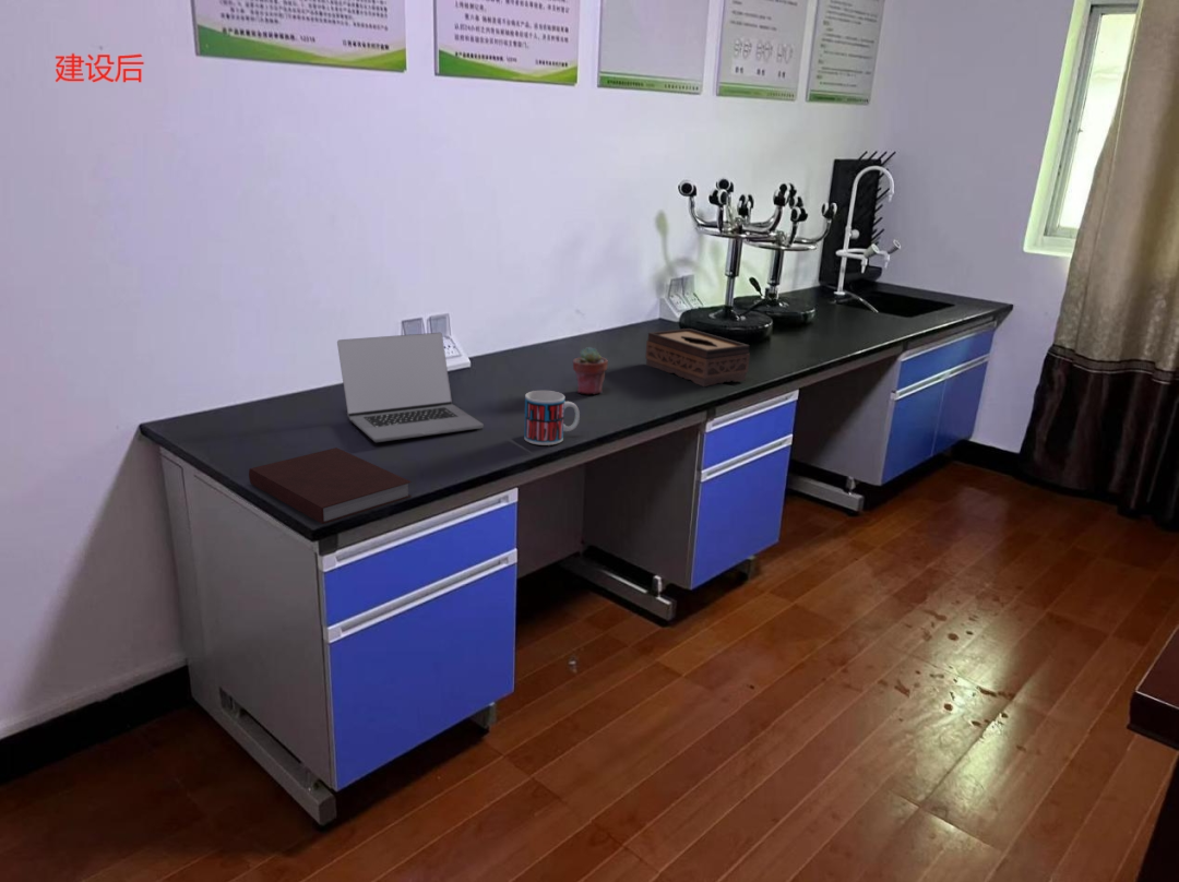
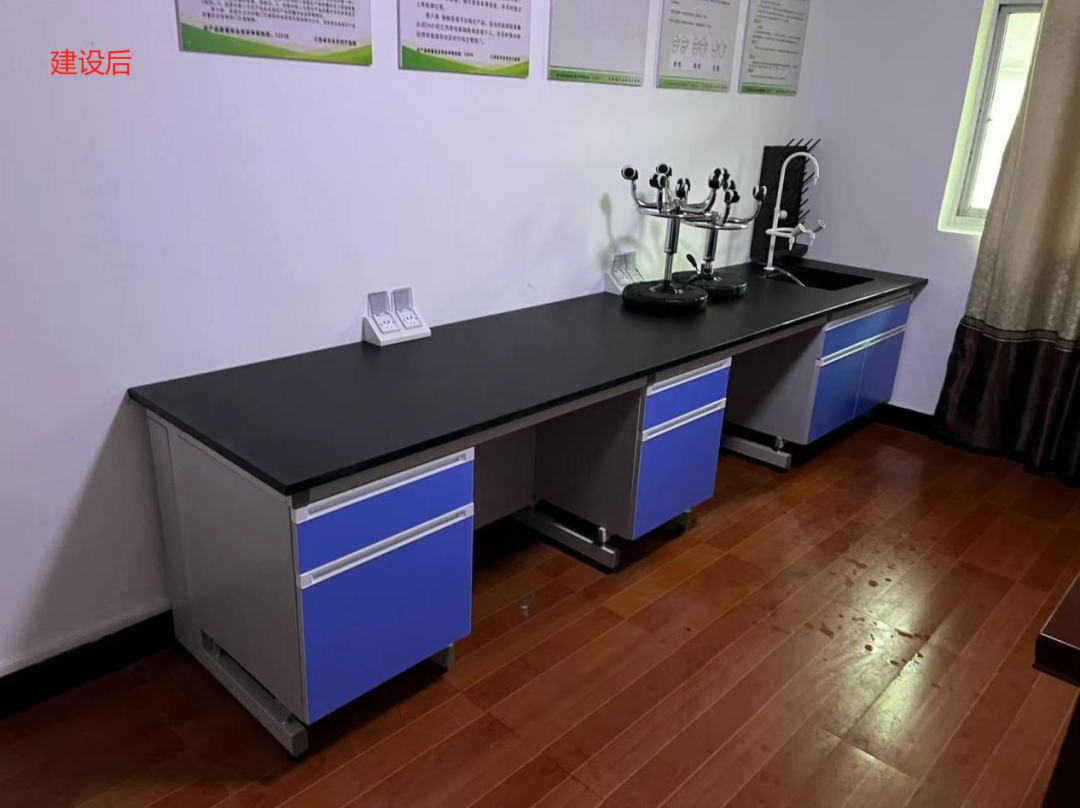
- tissue box (695, 356)
- notebook (330, 482)
- potted succulent (590, 369)
- mug (550, 416)
- laptop (409, 383)
